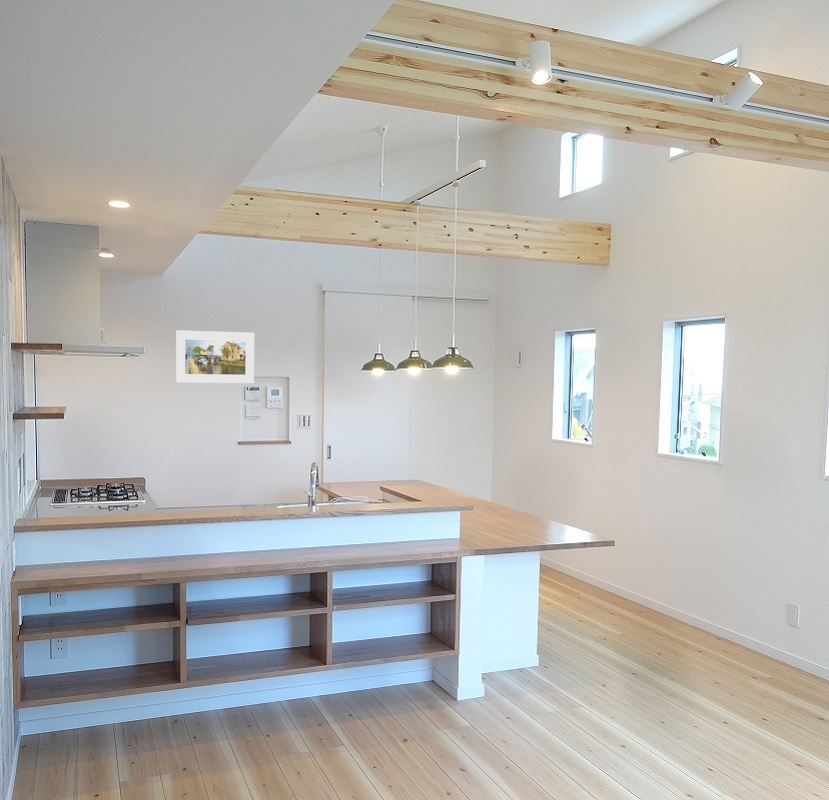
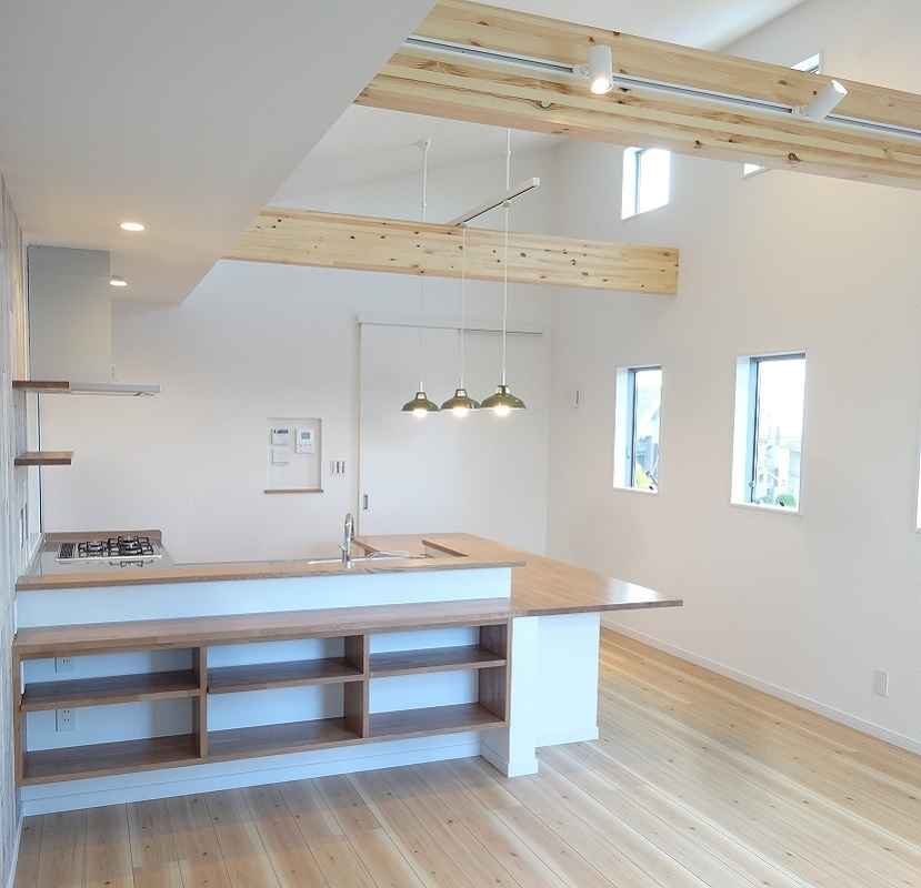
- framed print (215, 357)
